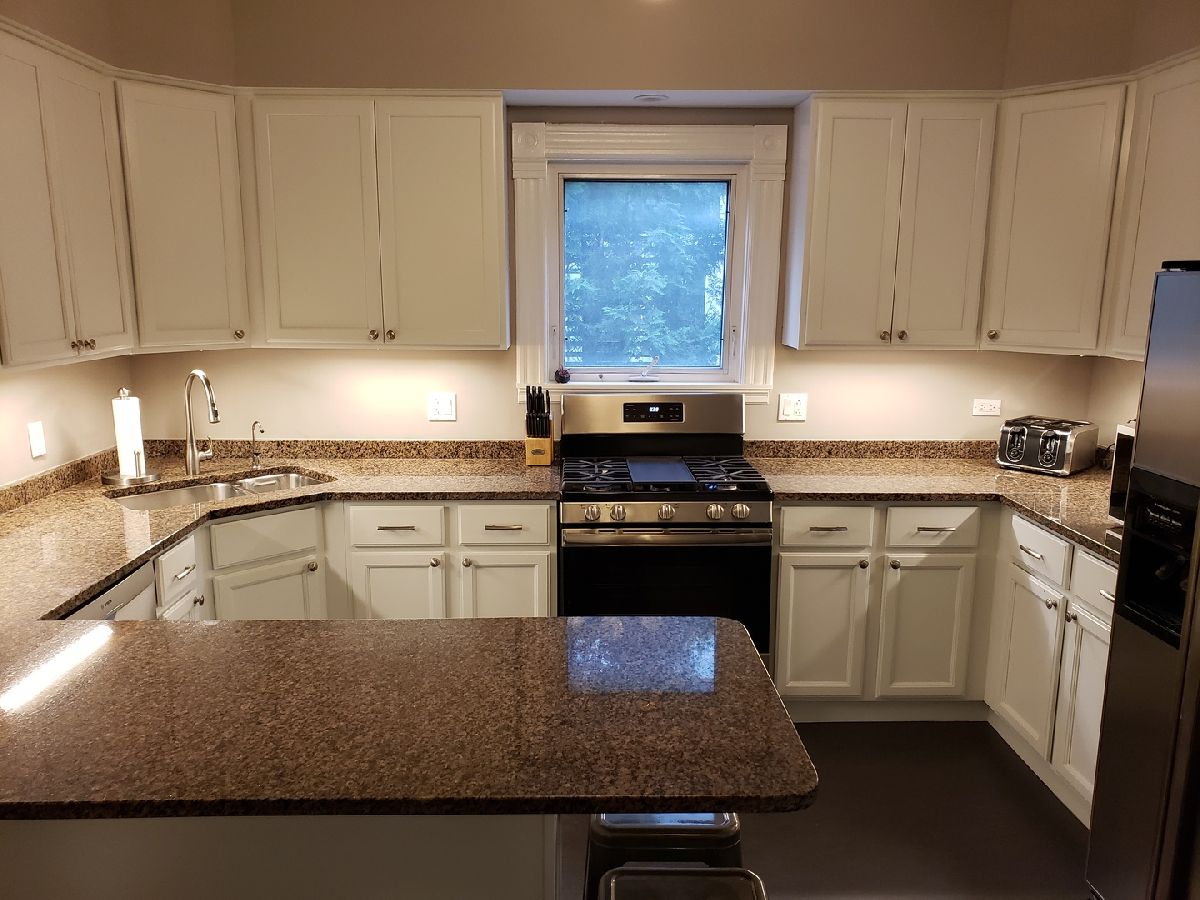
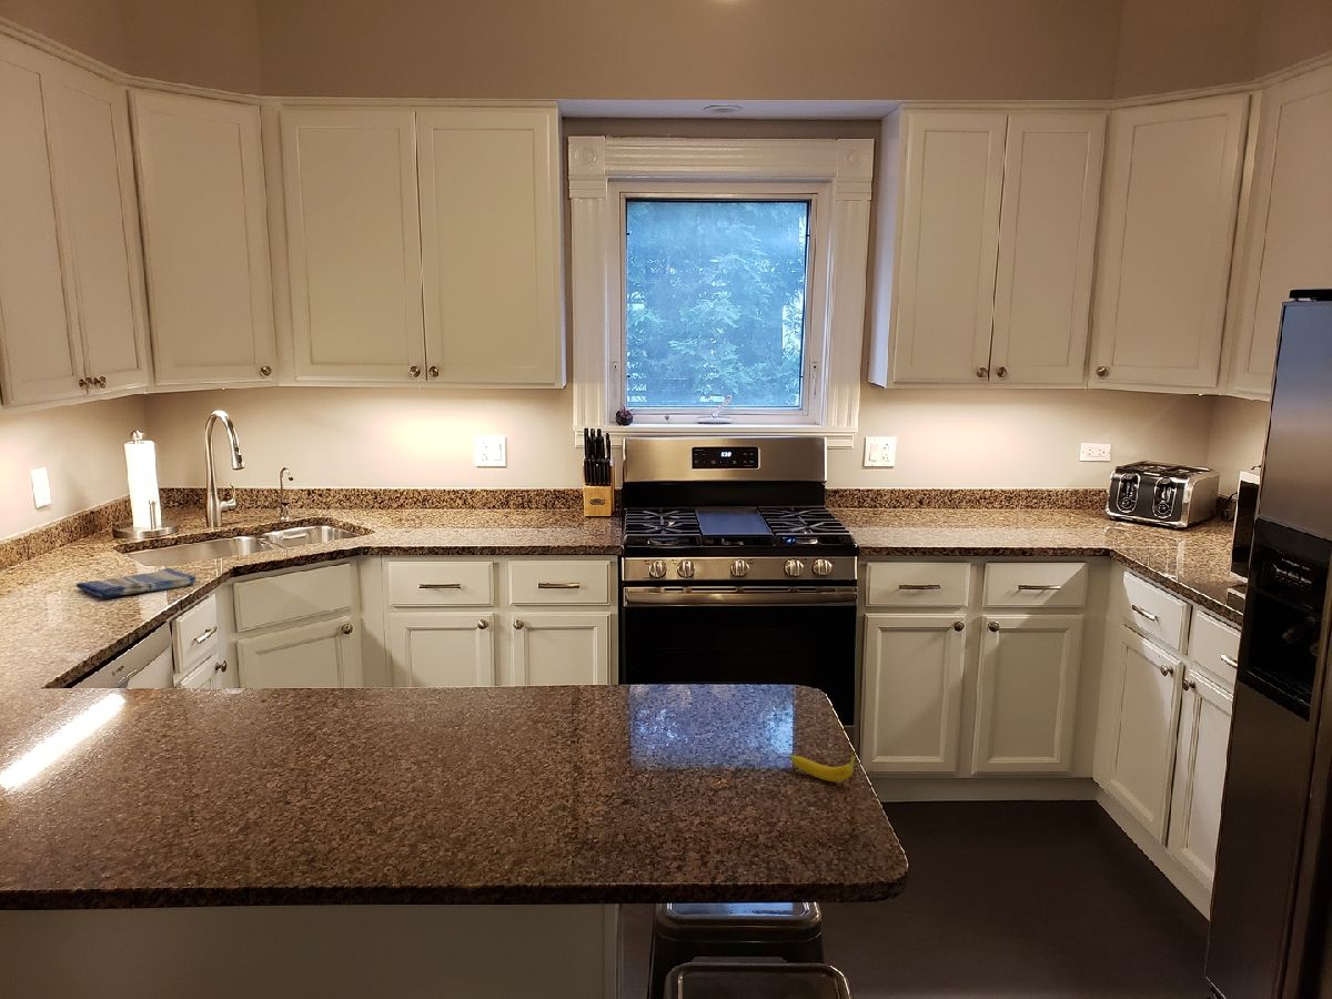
+ fruit (821, 765)
+ dish towel (138, 582)
